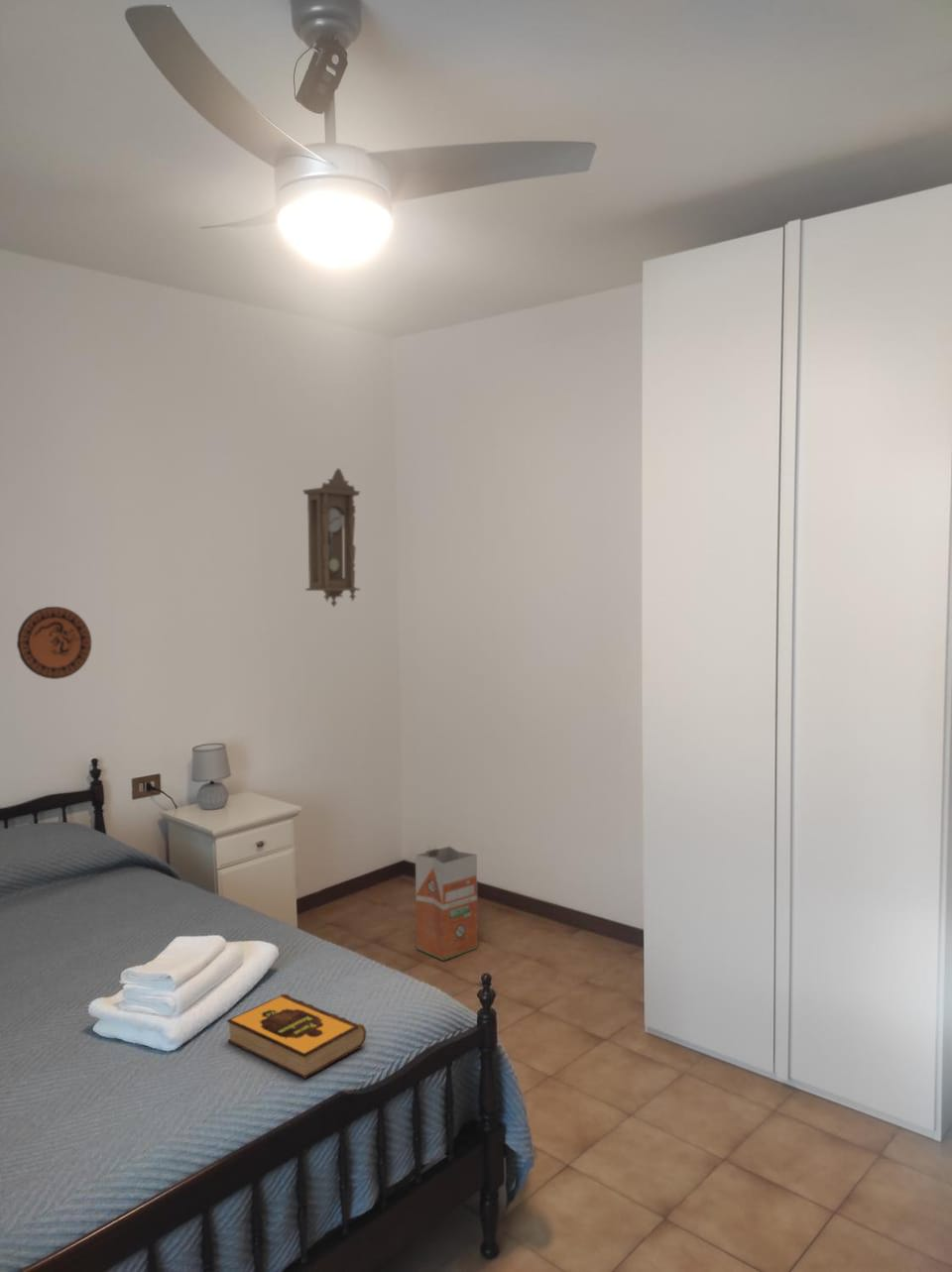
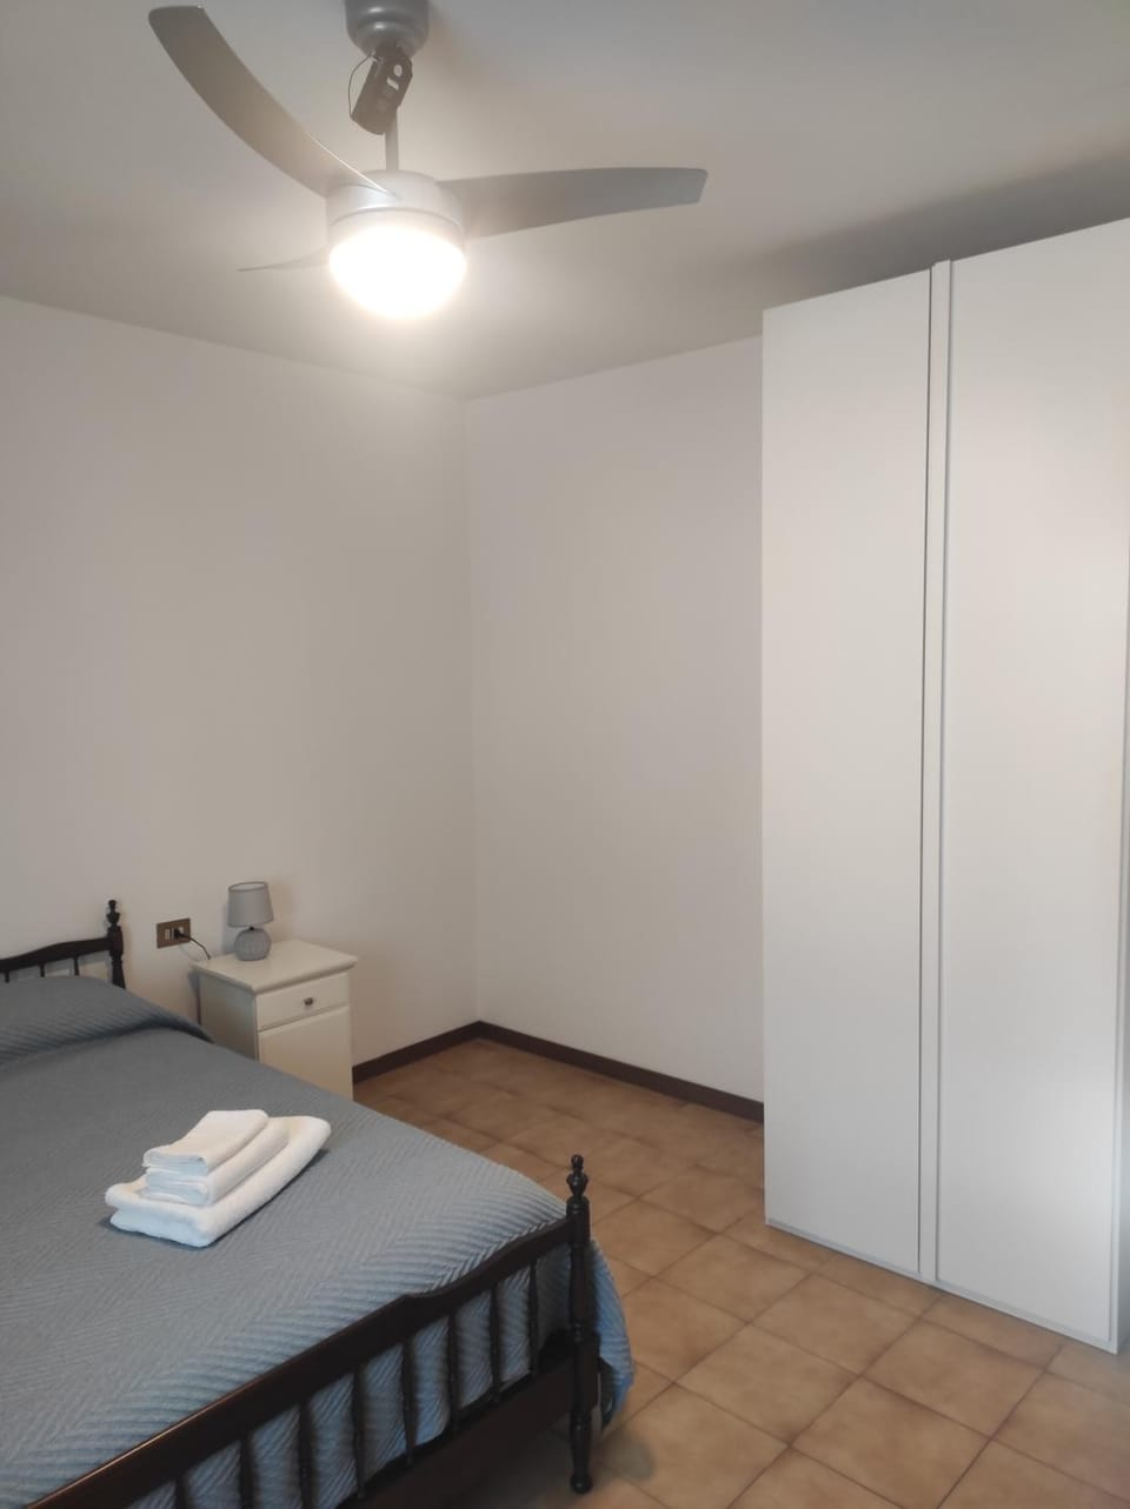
- decorative plate (55, 642)
- hardback book (297, 1031)
- waste bin (443, 898)
- pendulum clock (332, 538)
